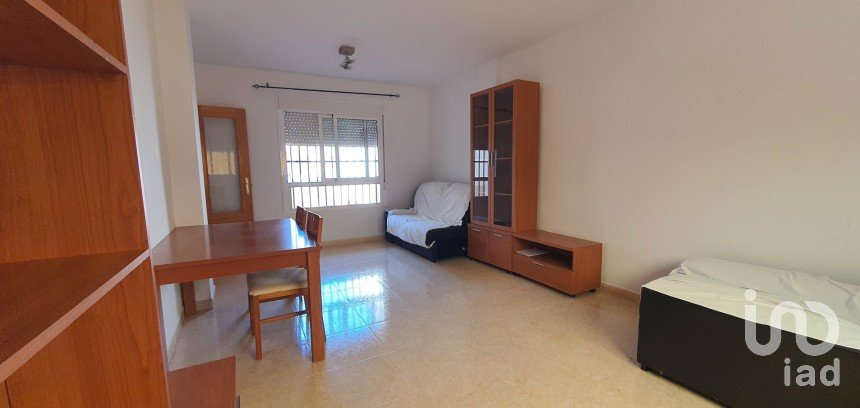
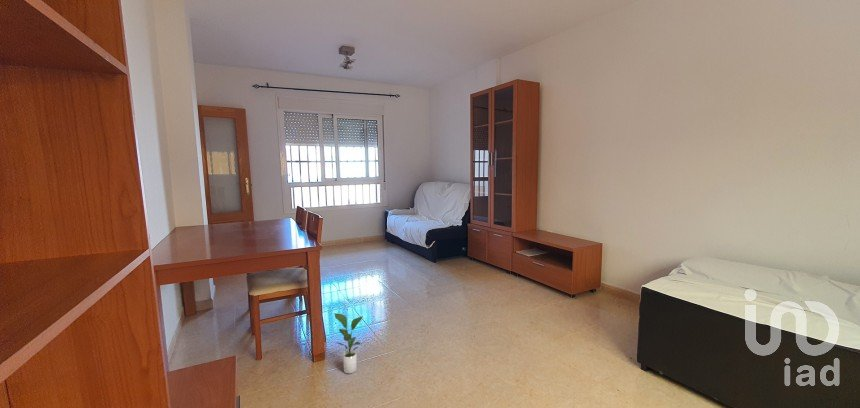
+ potted plant (349, 343)
